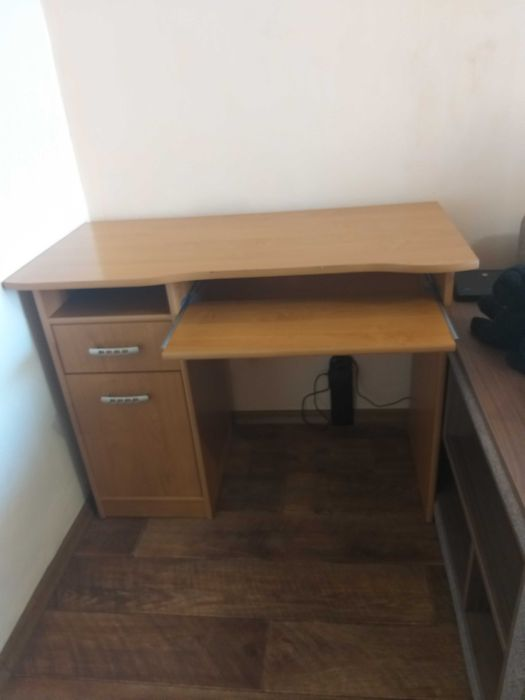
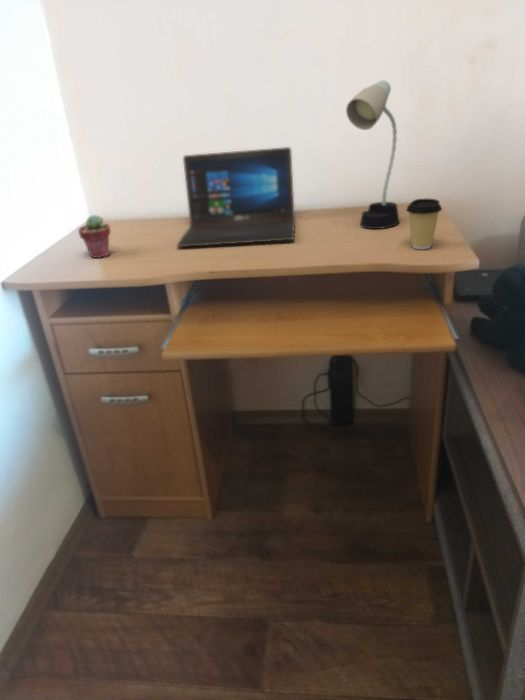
+ potted succulent (95, 235)
+ coffee cup (422, 224)
+ desk lamp (390, 157)
+ laptop (235, 196)
